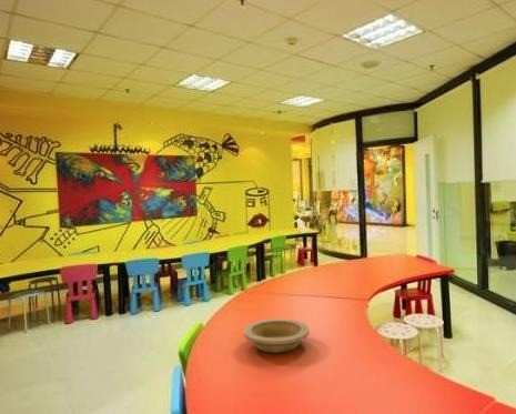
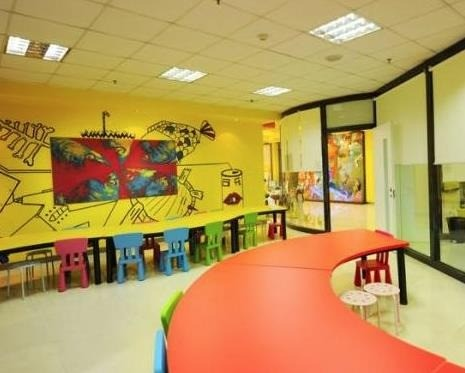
- bowl (276, 336)
